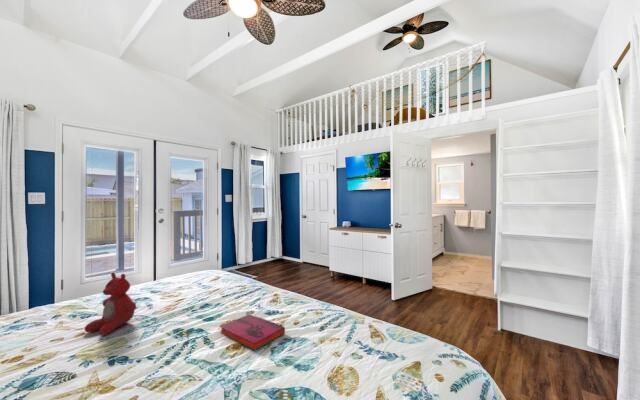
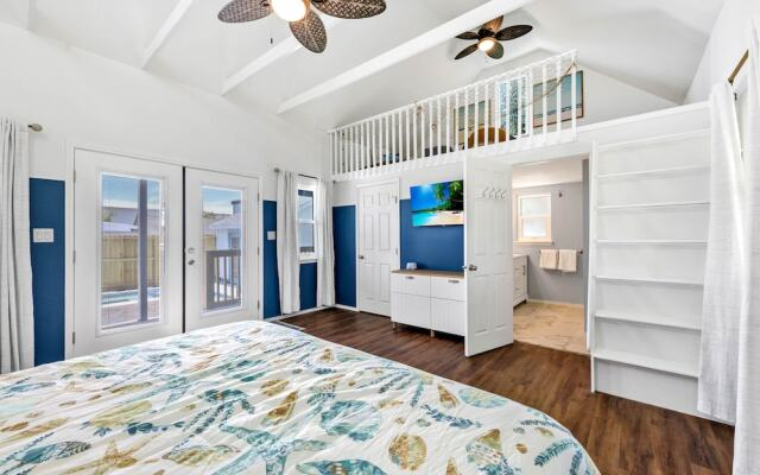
- hardback book (252, 329)
- stuffed bear (111, 301)
